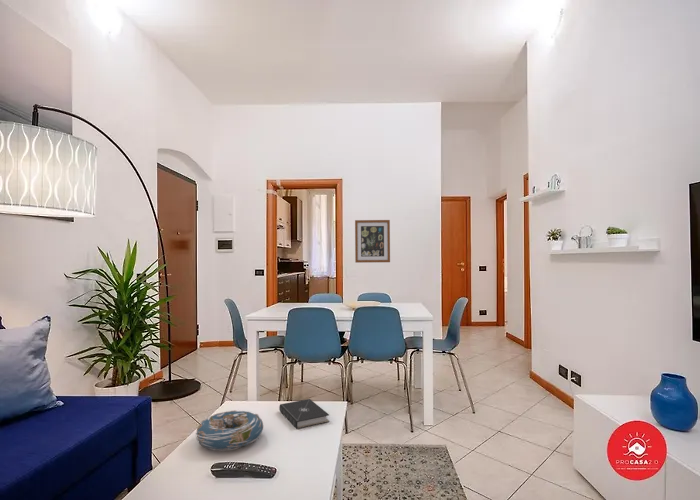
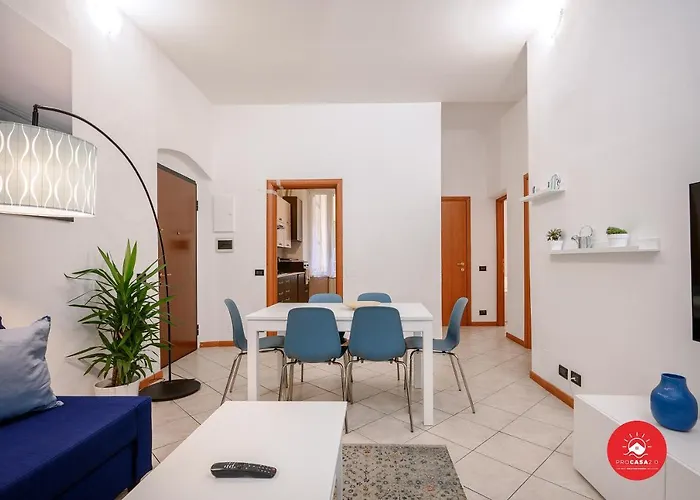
- wall art (372, 241)
- decorative bowl (230, 429)
- book (303, 412)
